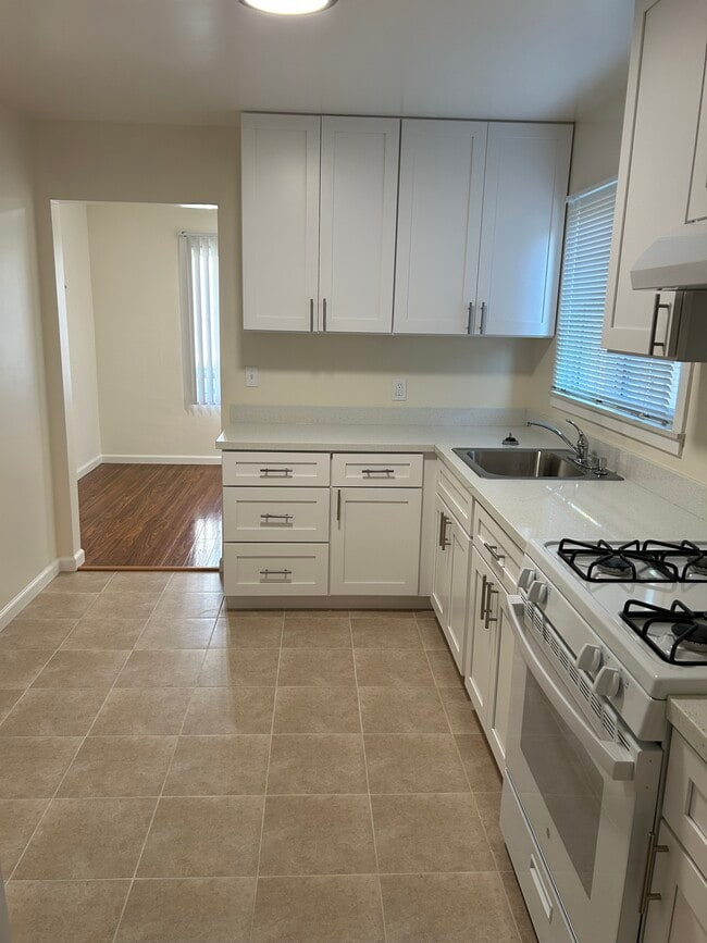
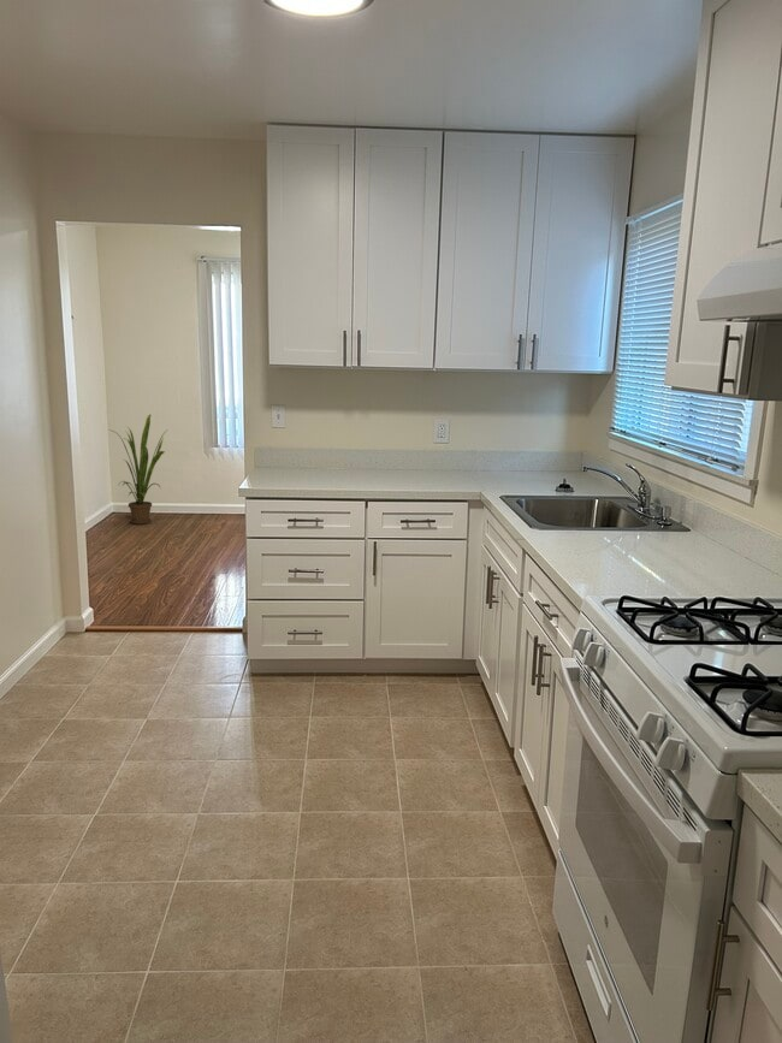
+ house plant (137, 469)
